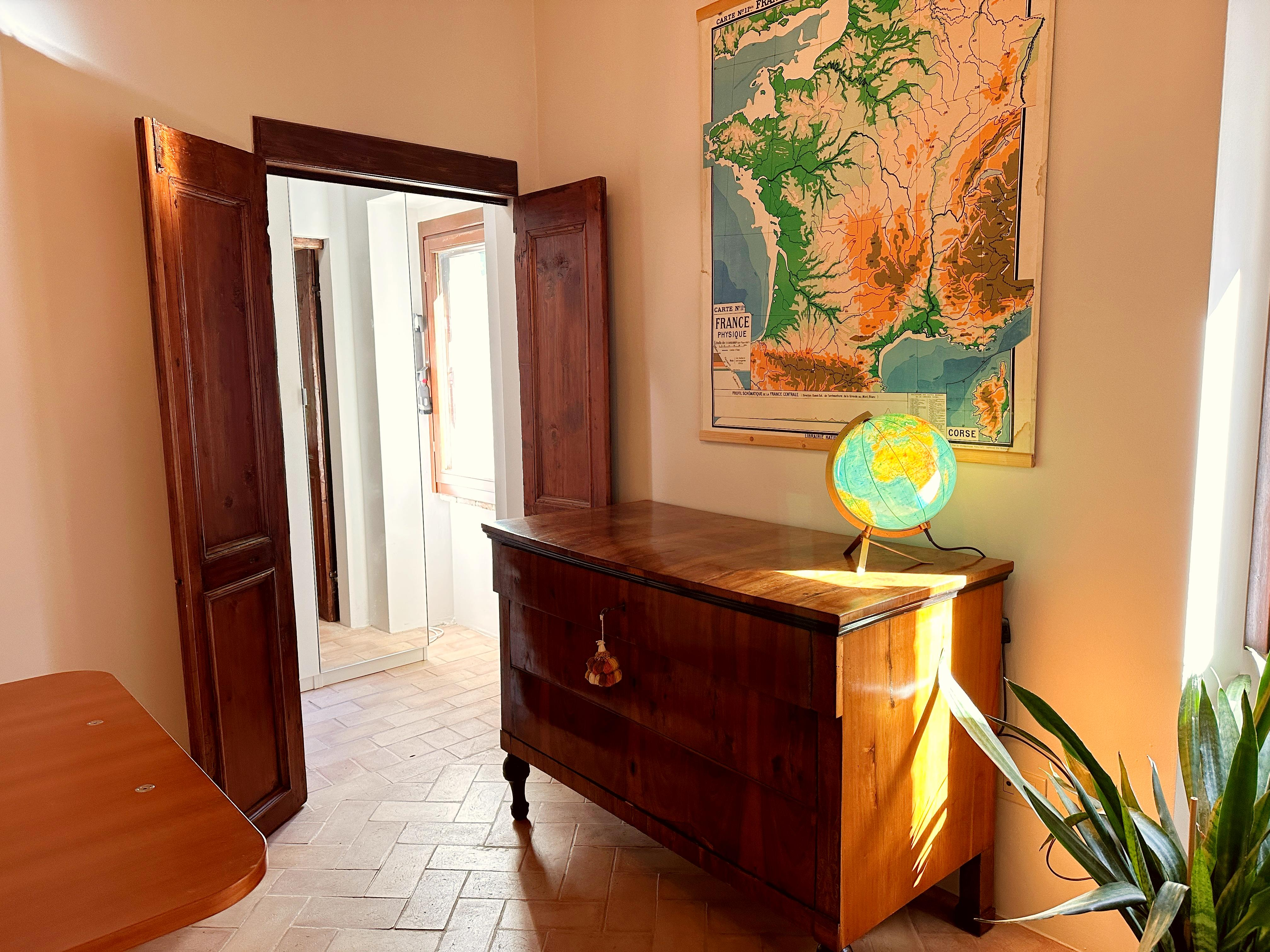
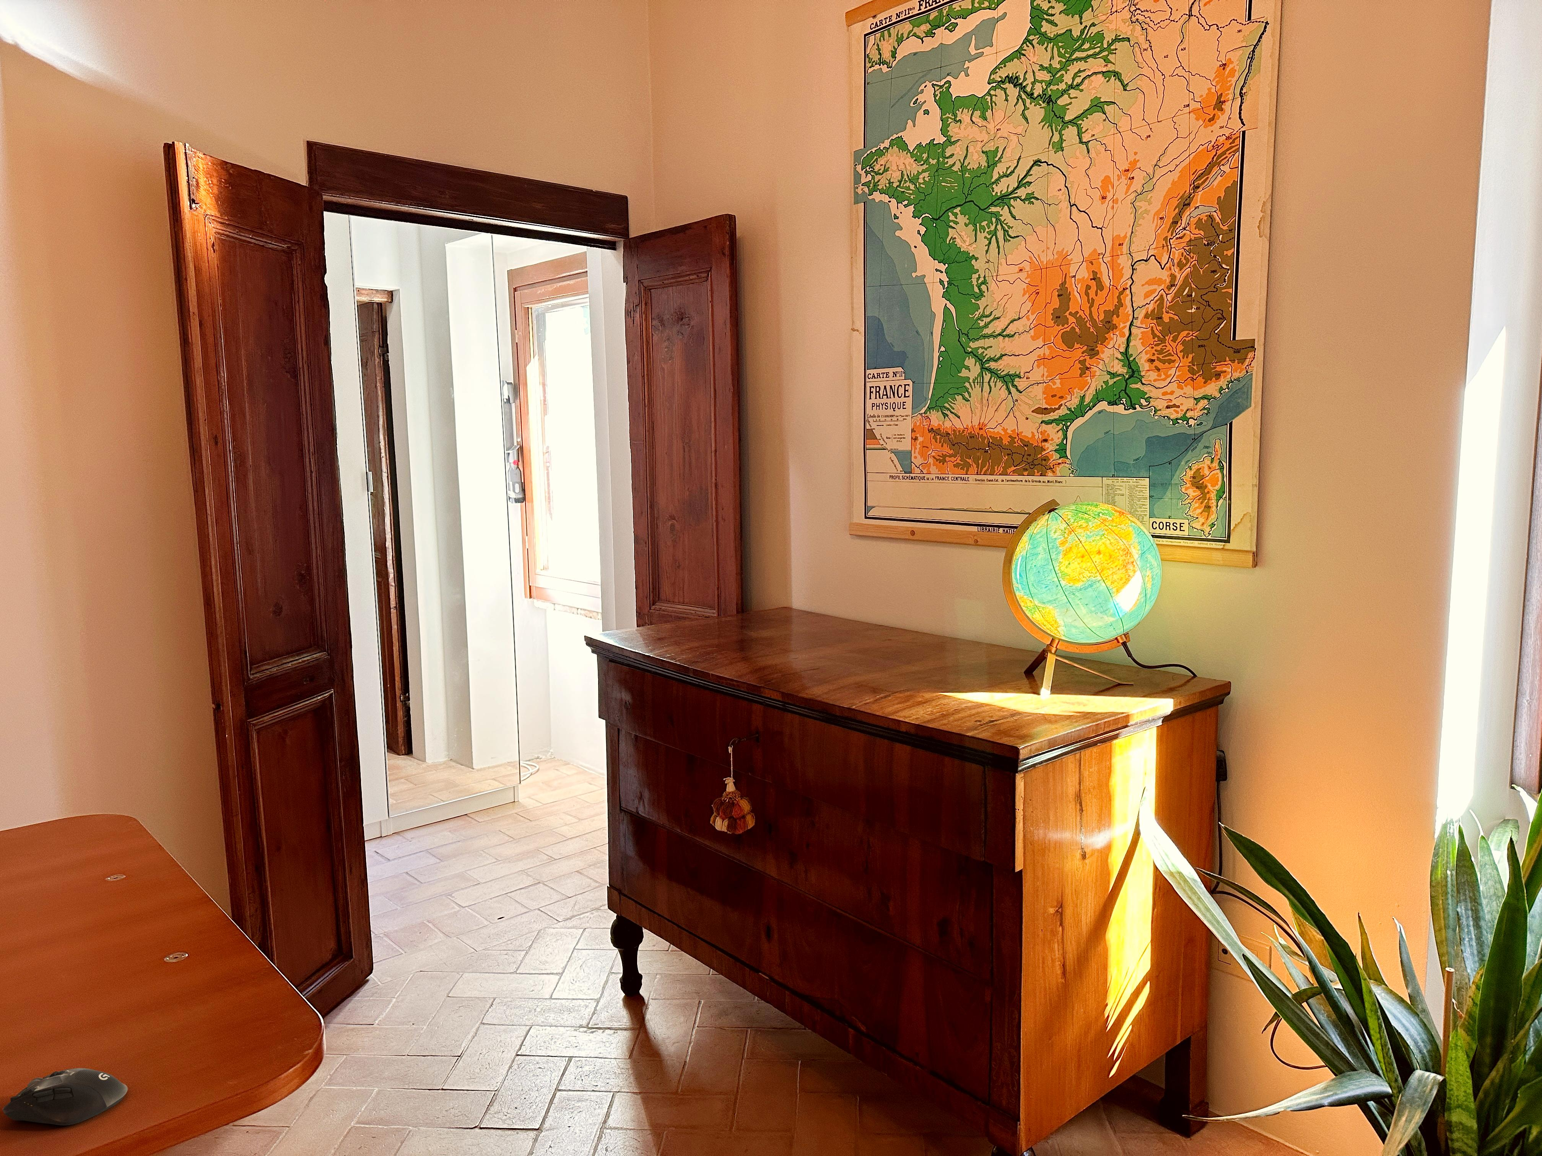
+ computer mouse (66, 1090)
